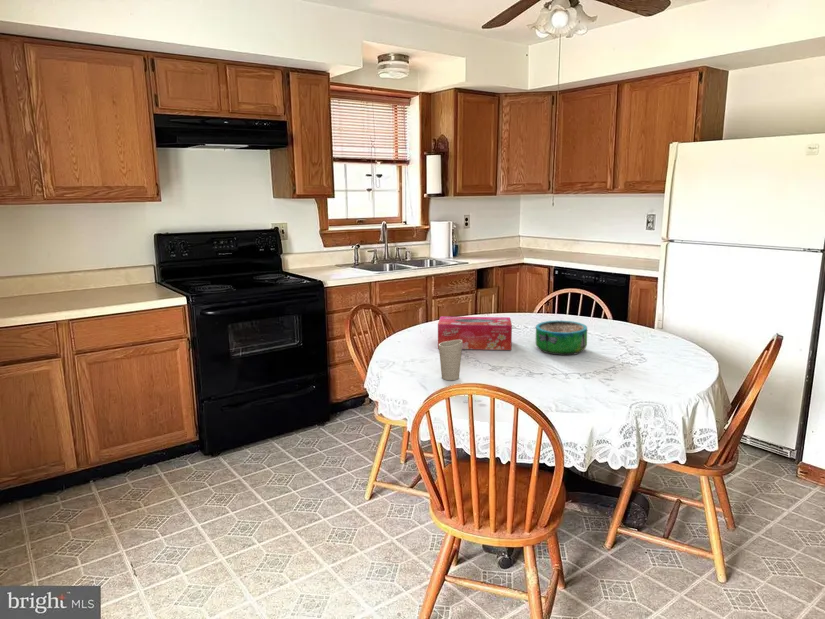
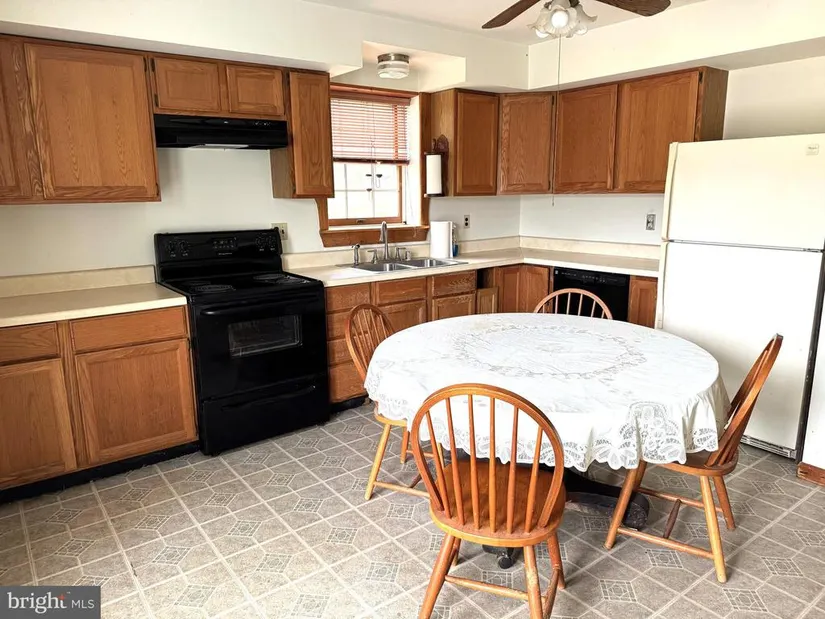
- decorative bowl (561, 337)
- tissue box (474, 332)
- cup (450, 359)
